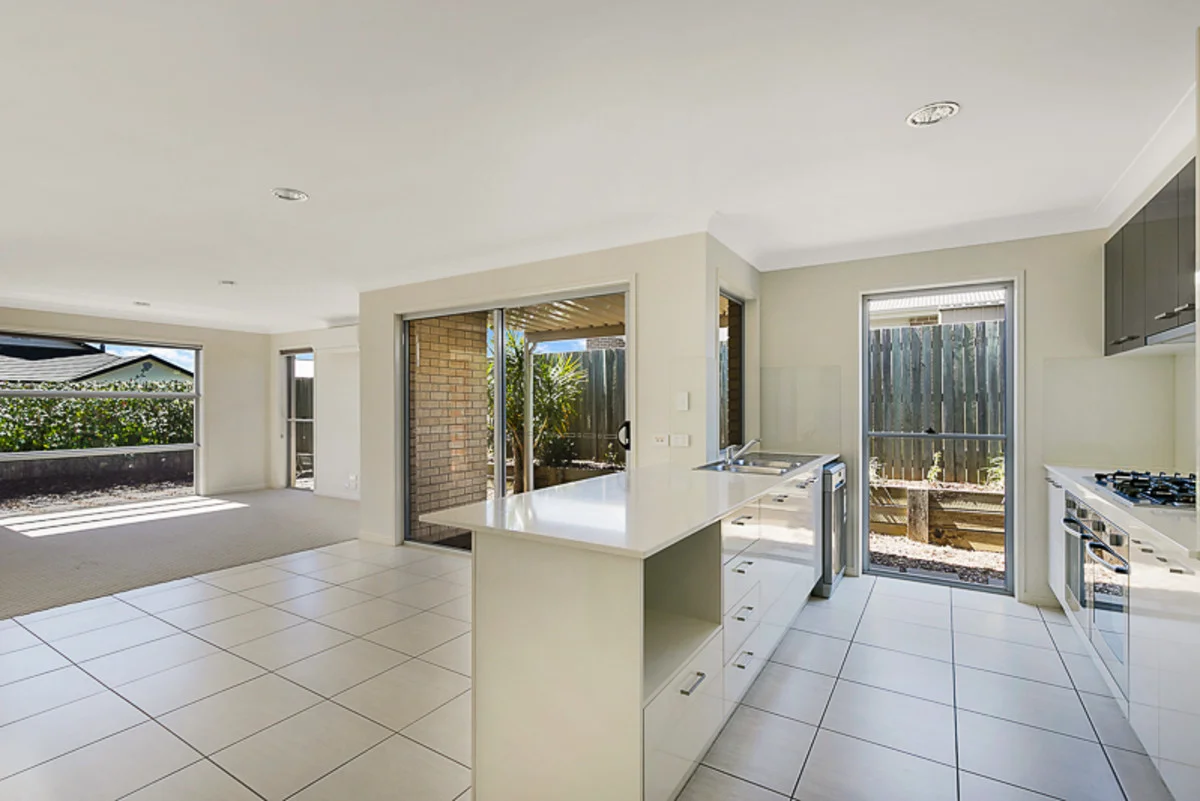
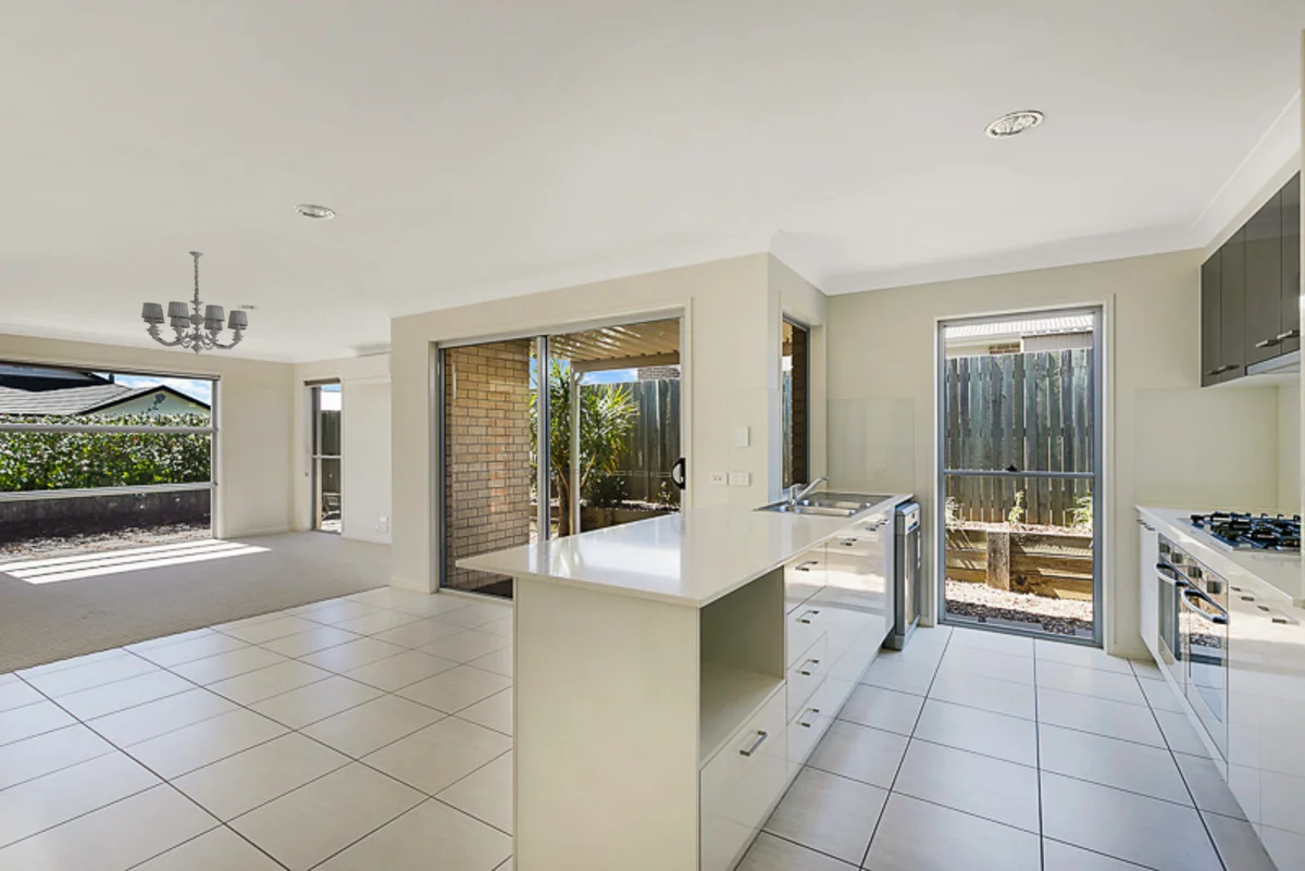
+ chandelier (196, 304)
